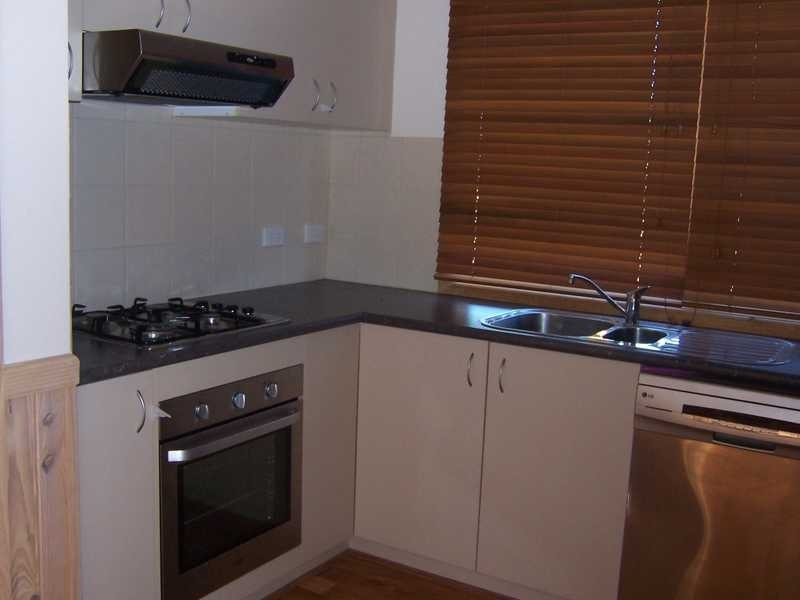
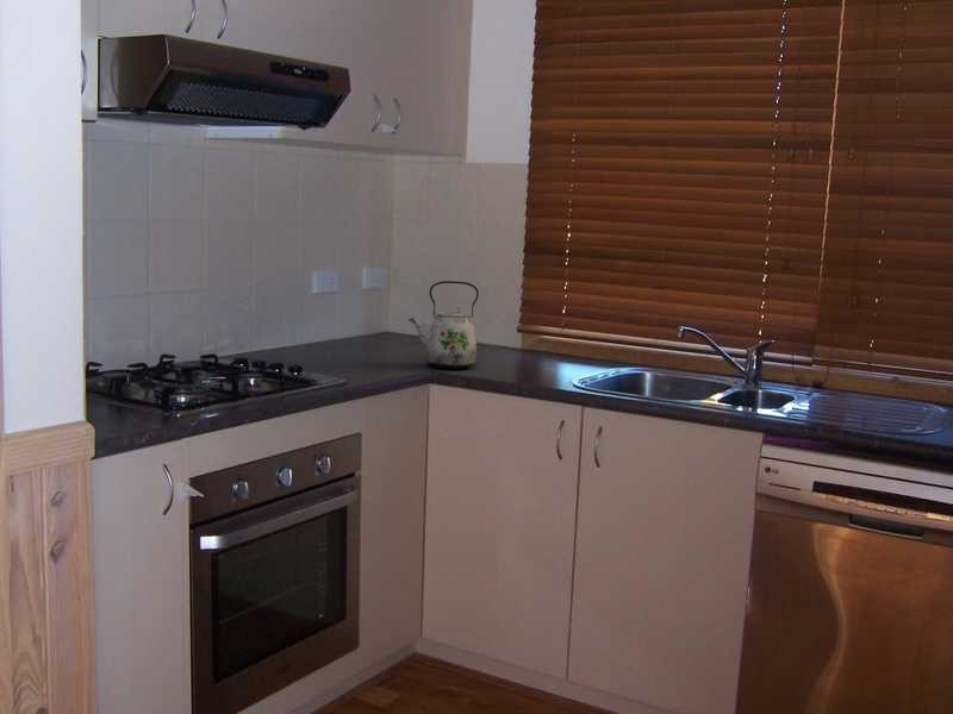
+ kettle (442, 324)
